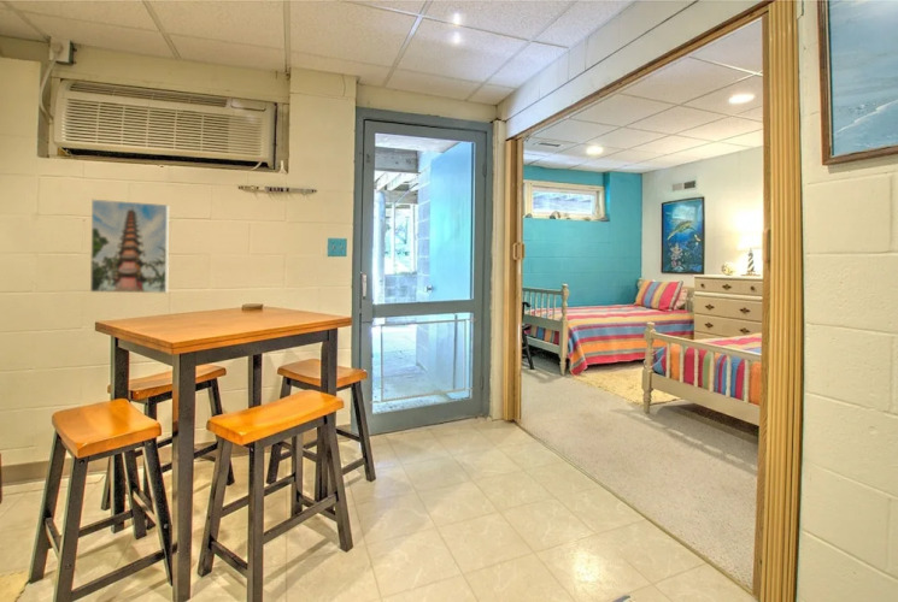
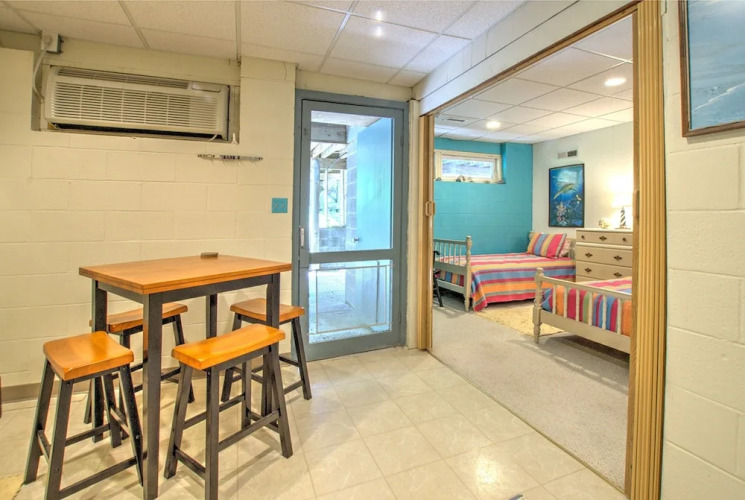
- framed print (130, 247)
